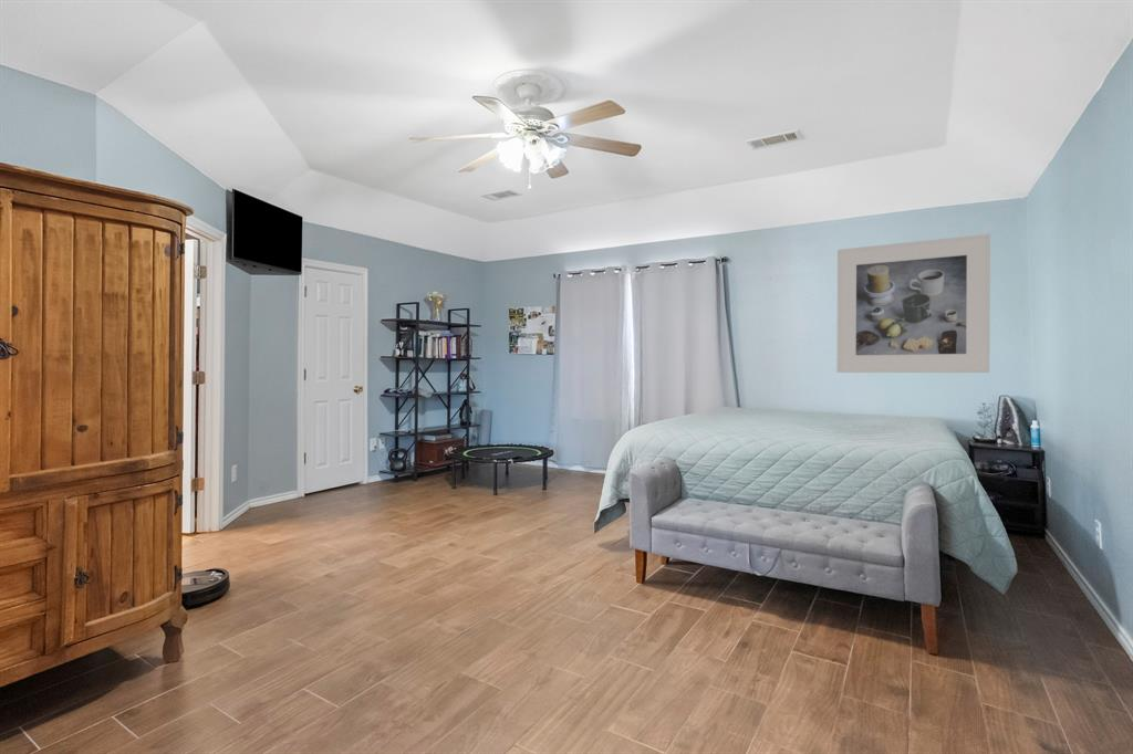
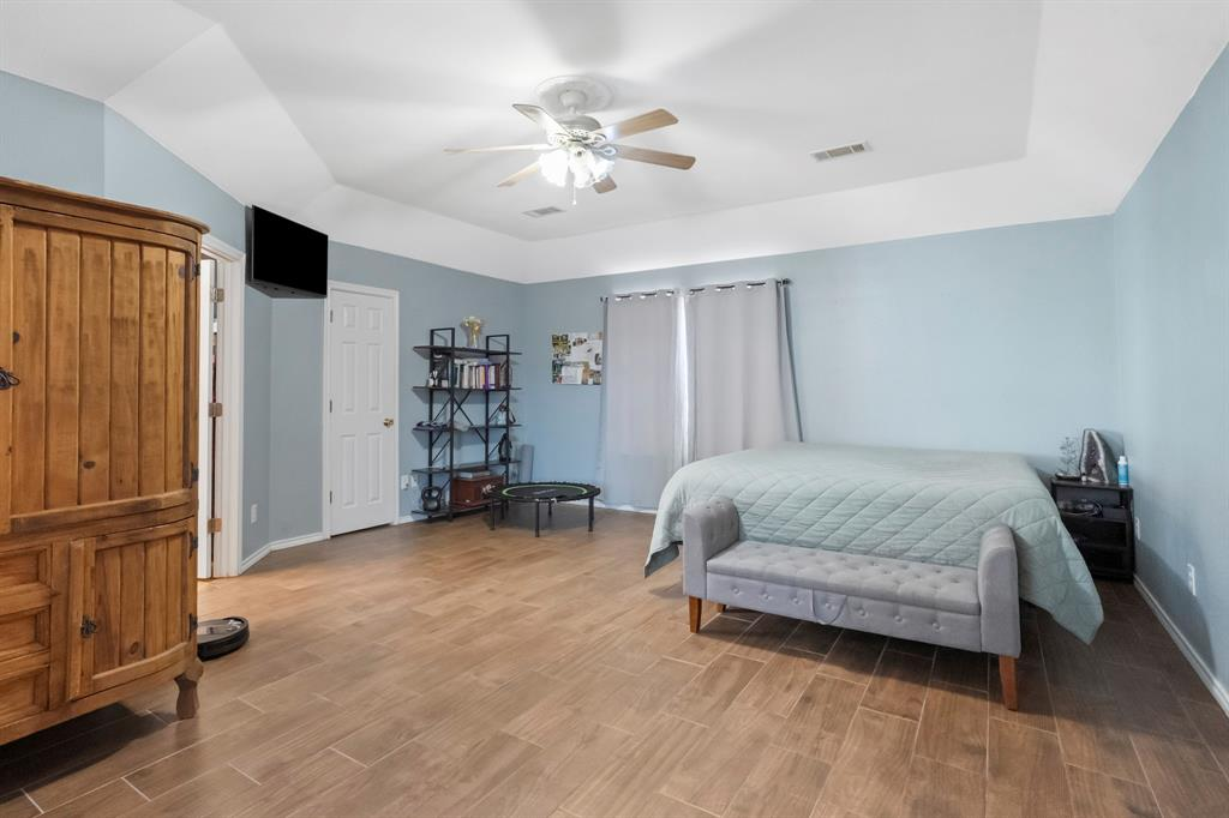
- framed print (908, 307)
